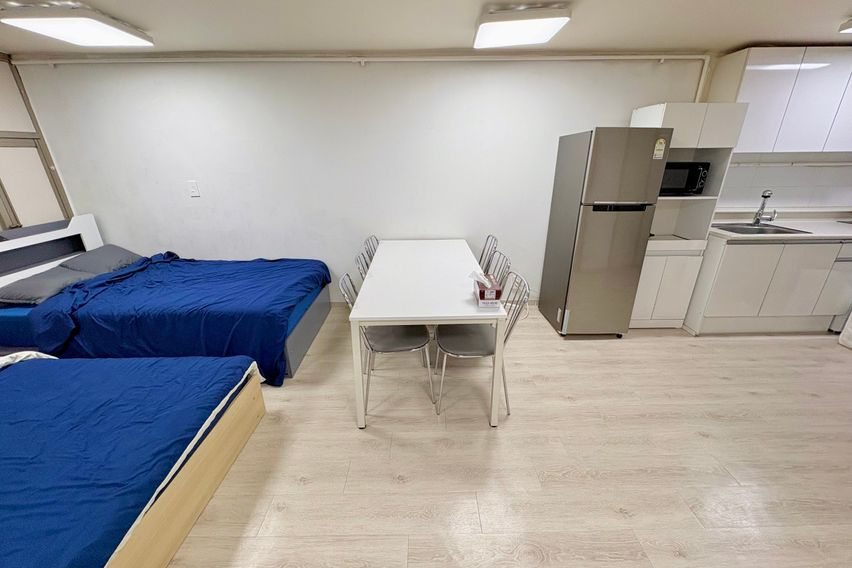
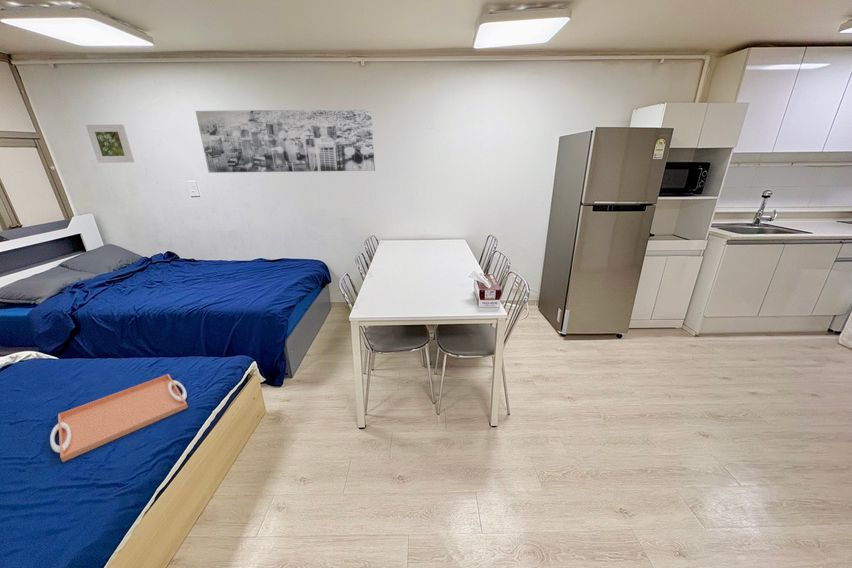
+ wall art (288, 141)
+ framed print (110, 144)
+ serving tray (124, 410)
